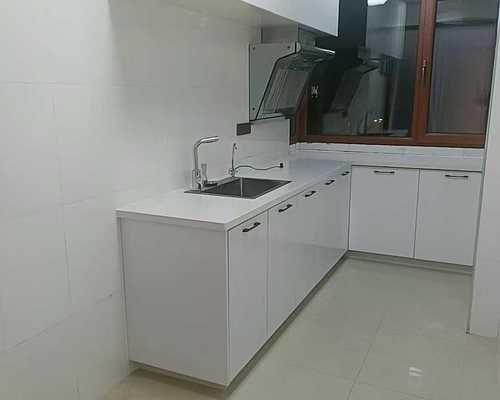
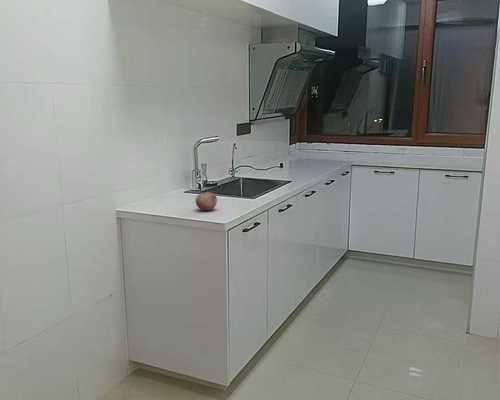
+ fruit (206, 201)
